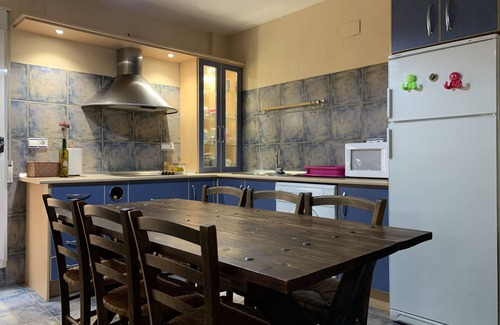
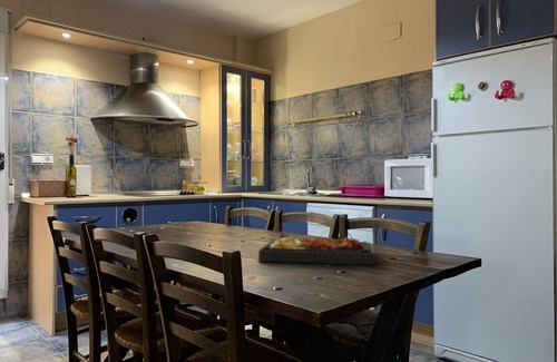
+ food platter (317, 245)
